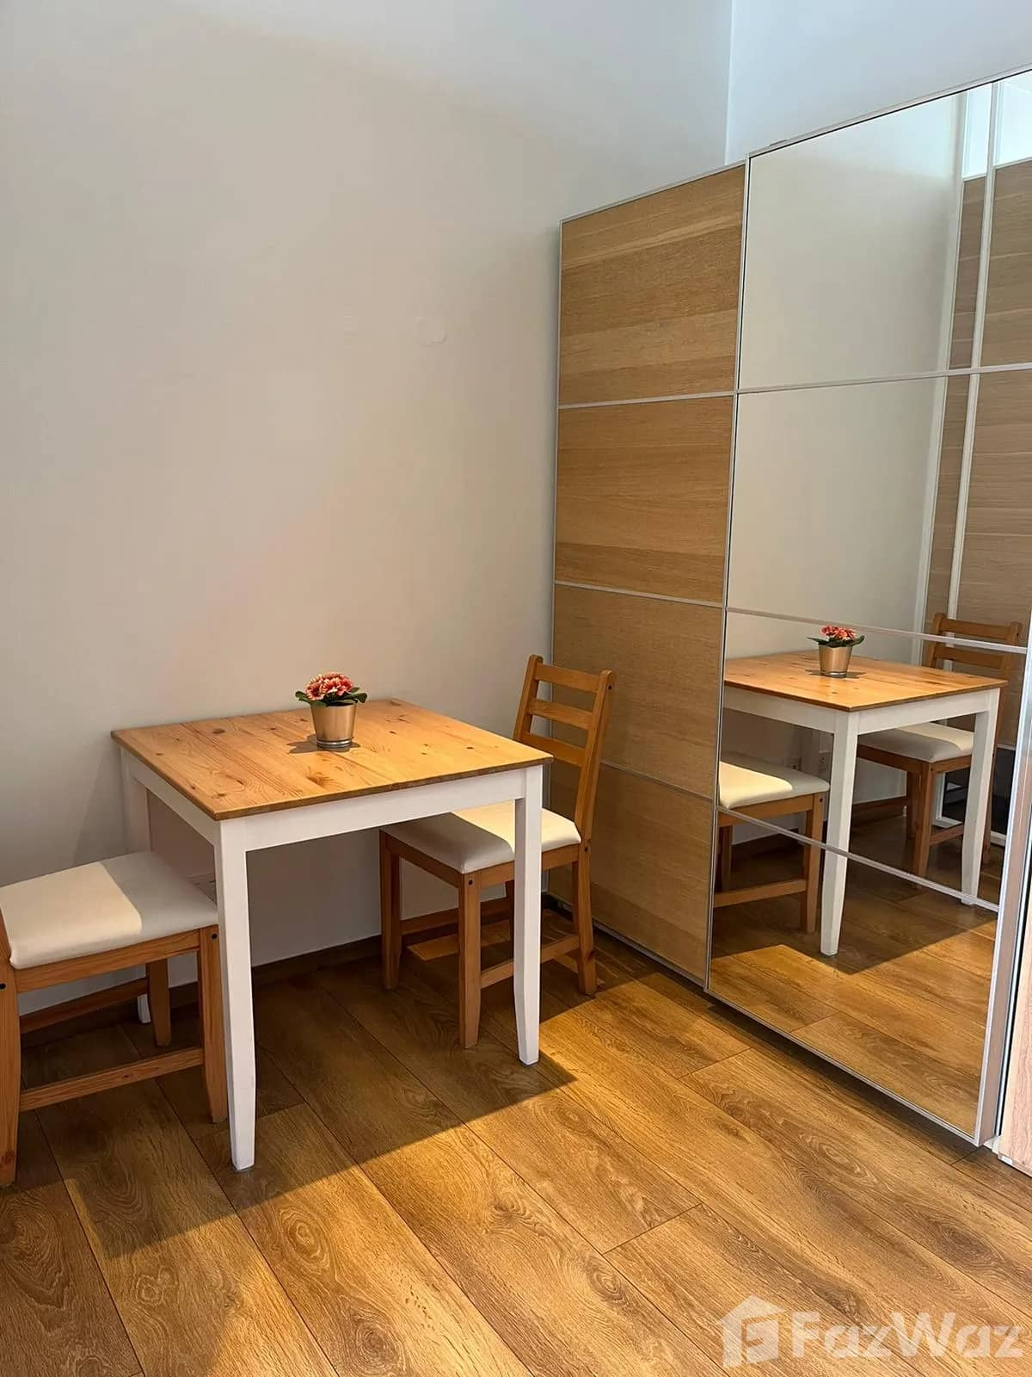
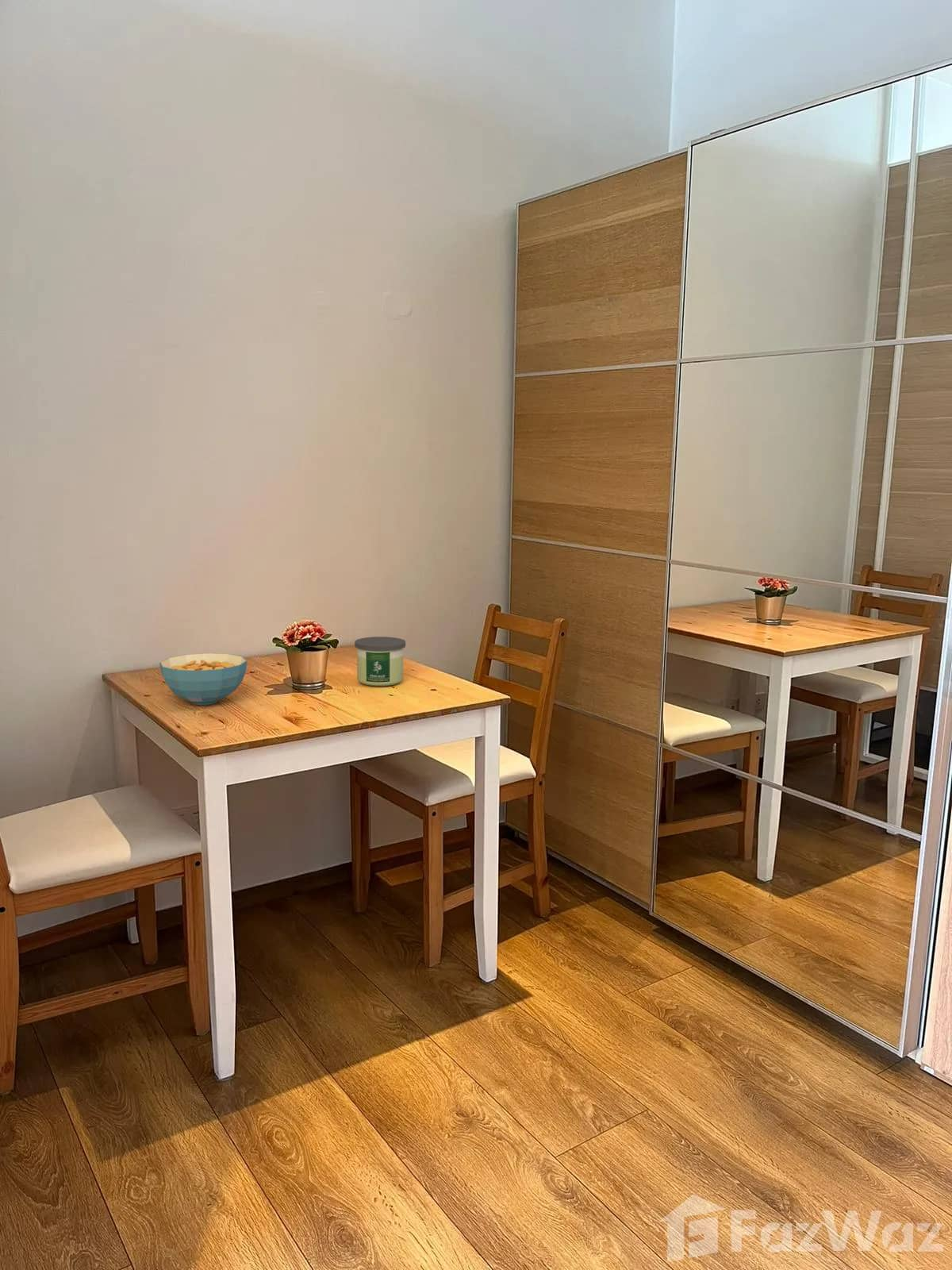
+ cereal bowl (204, 682)
+ candle (380, 661)
